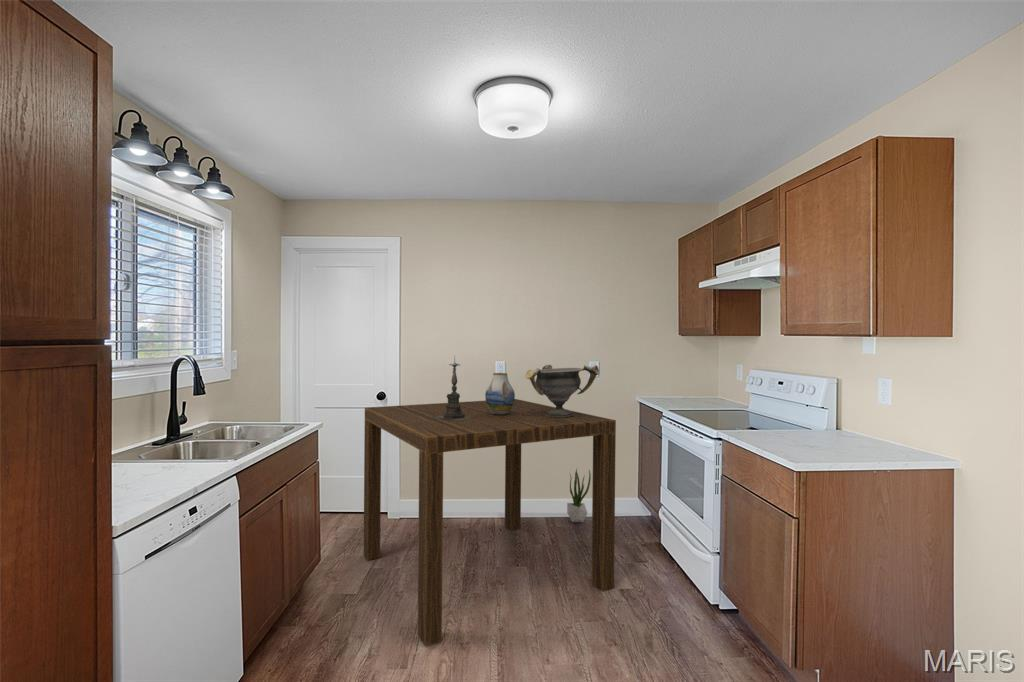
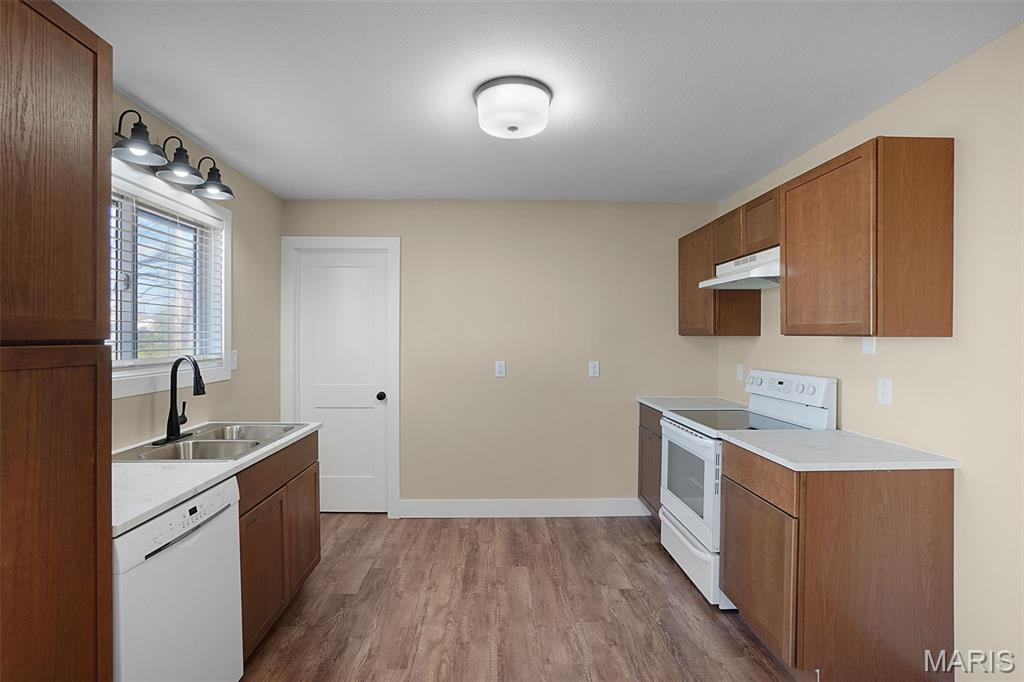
- potted plant (579, 495)
- dining table (505, 492)
- candle holder (453, 385)
- vase (500, 393)
- decorative bowl (561, 390)
